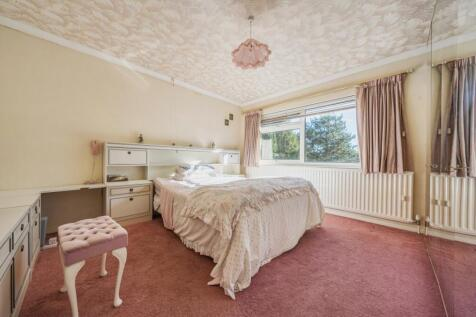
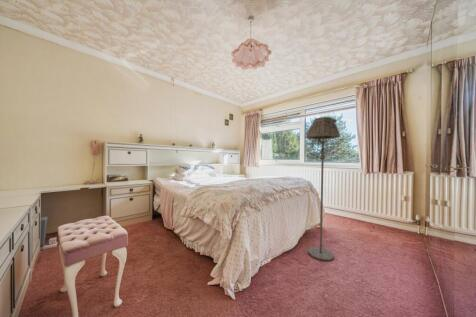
+ floor lamp (321, 186)
